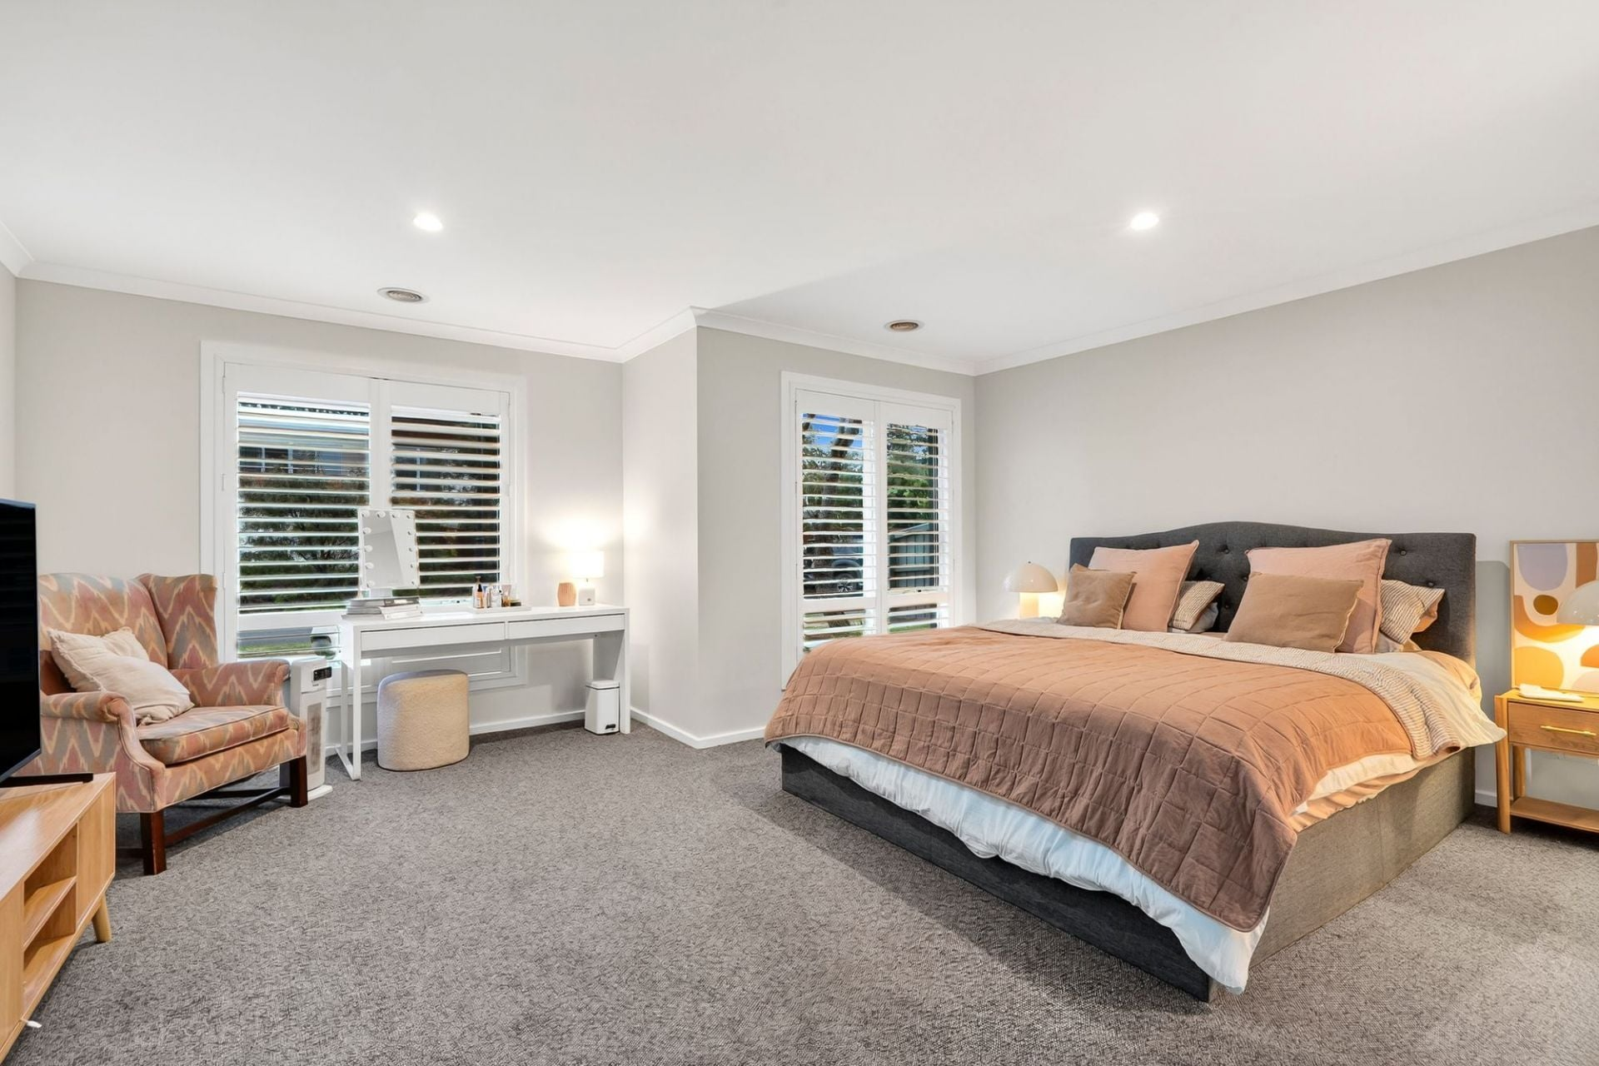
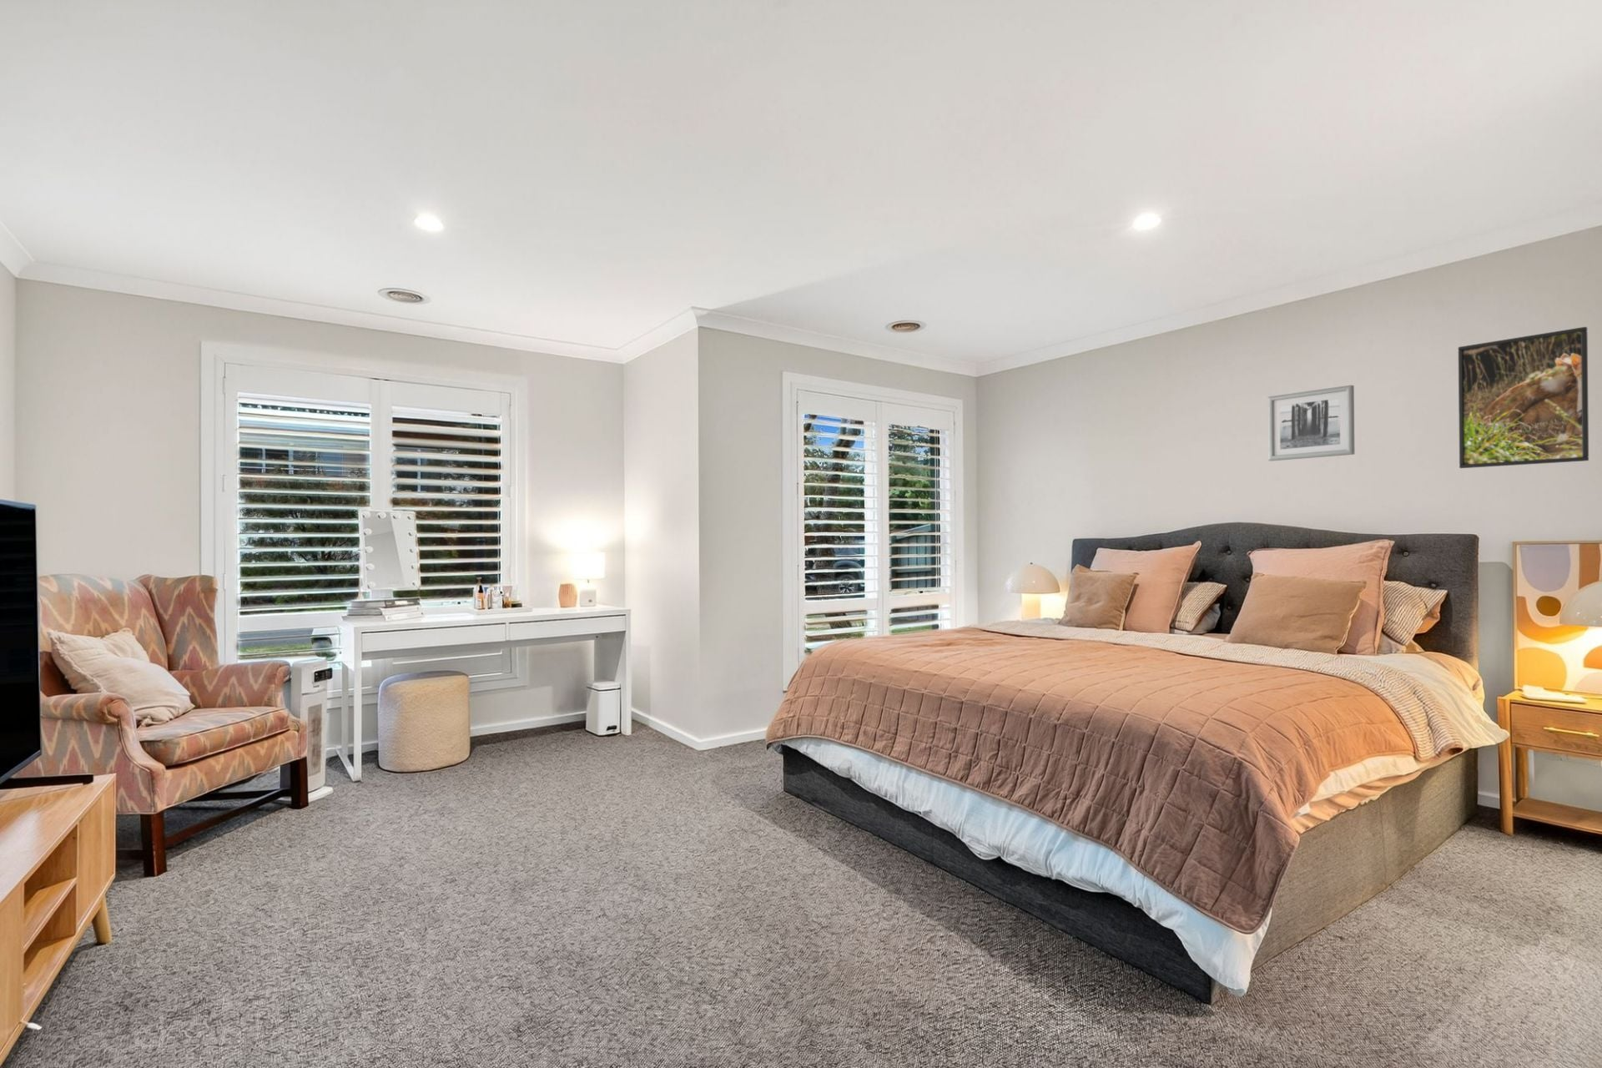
+ wall art (1309, 424)
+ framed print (1520, 401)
